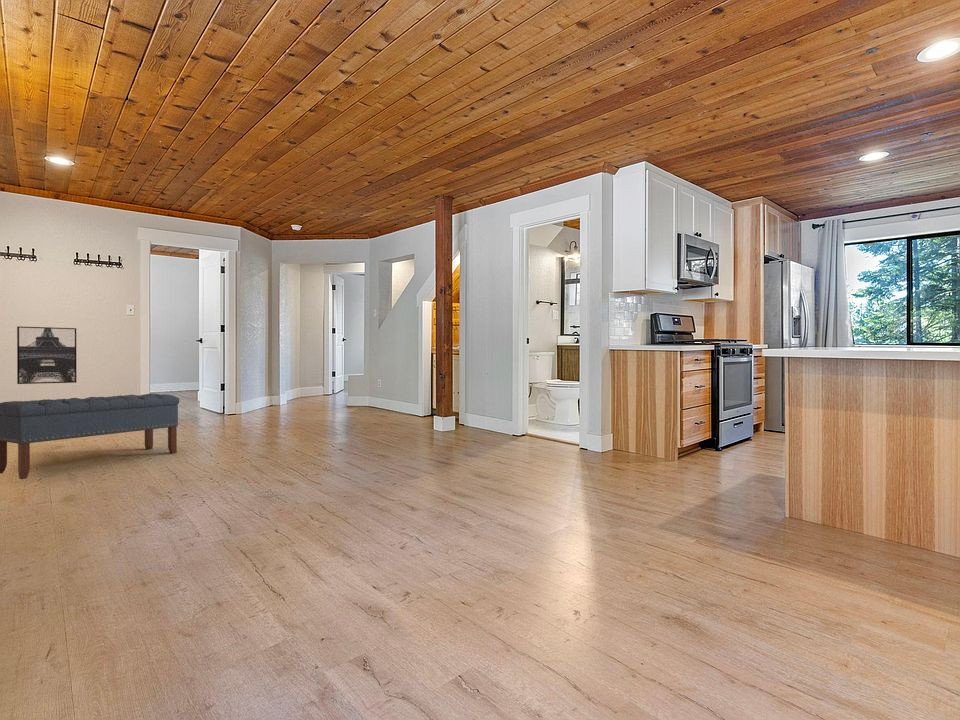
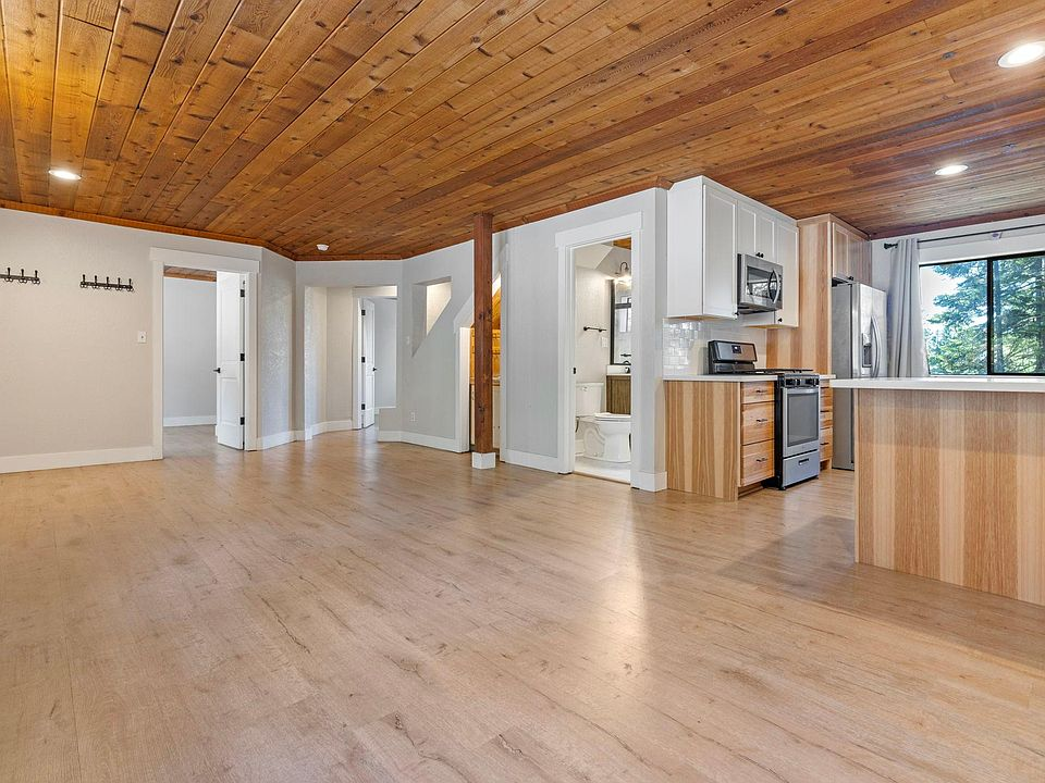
- wall art (47, 355)
- bench (94, 430)
